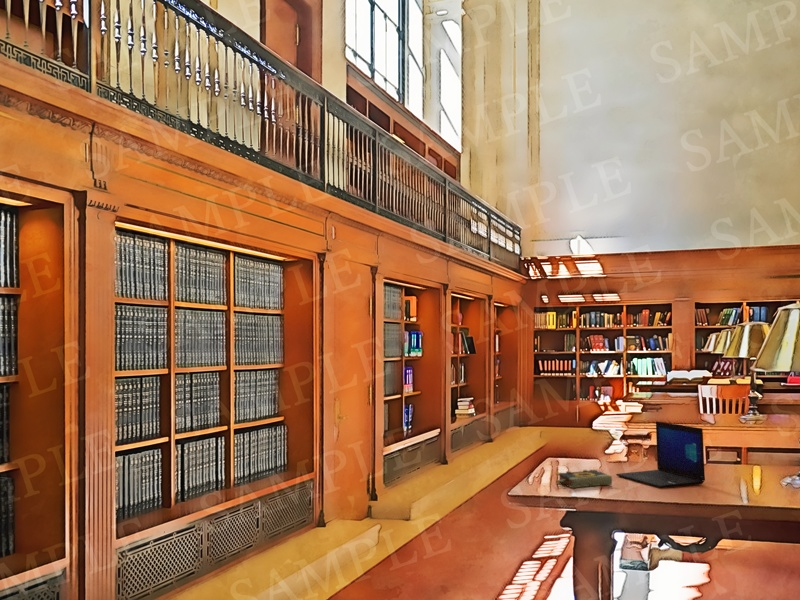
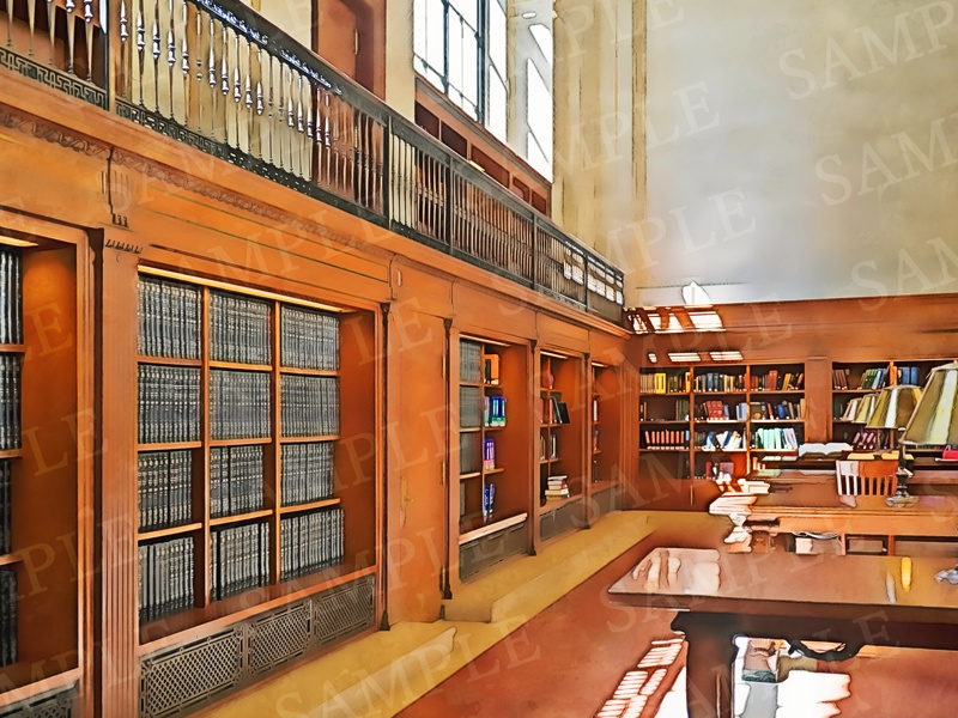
- book (580, 478)
- laptop (658, 453)
